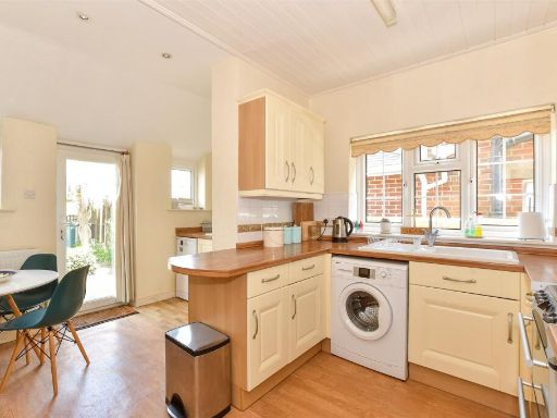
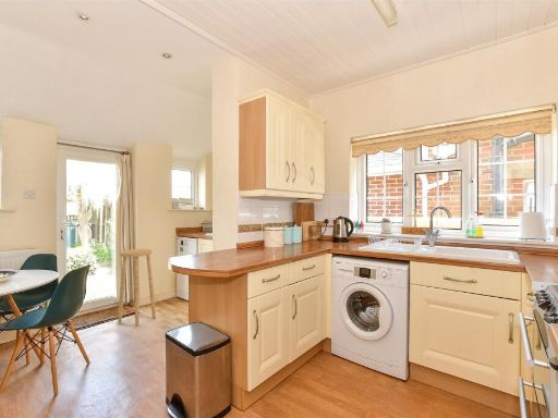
+ stool (136, 285)
